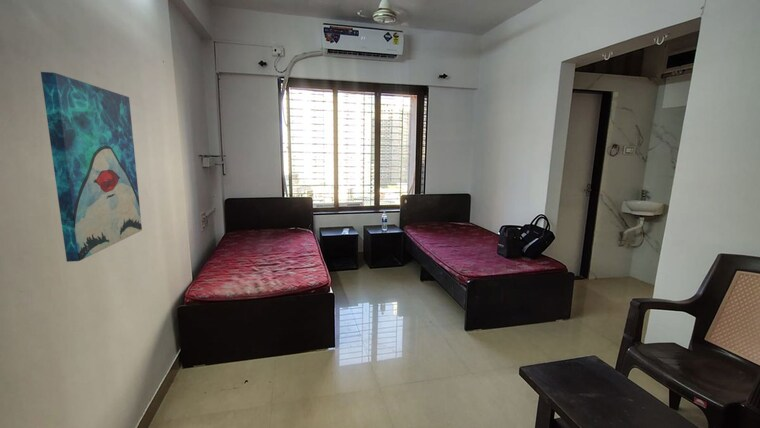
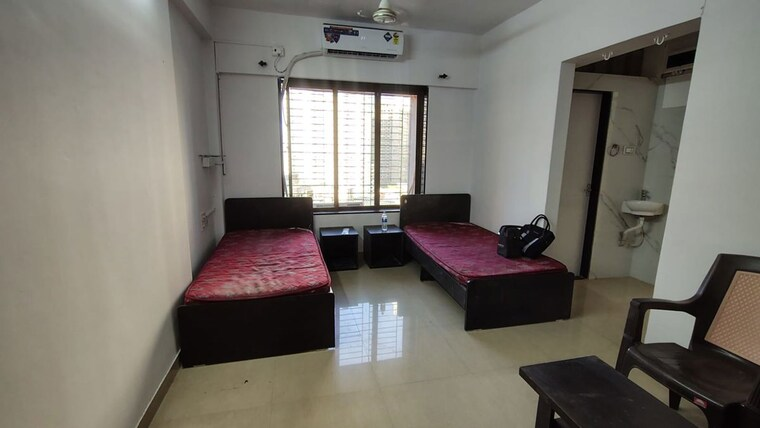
- wall art (102, 168)
